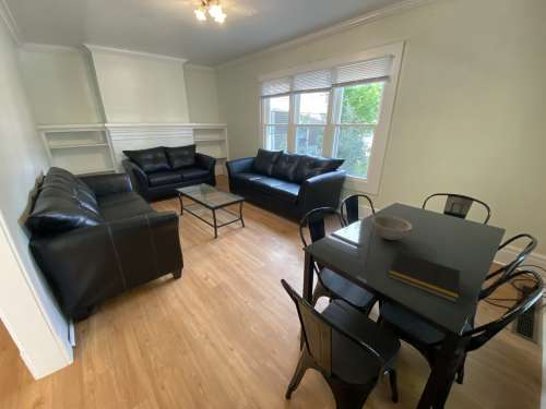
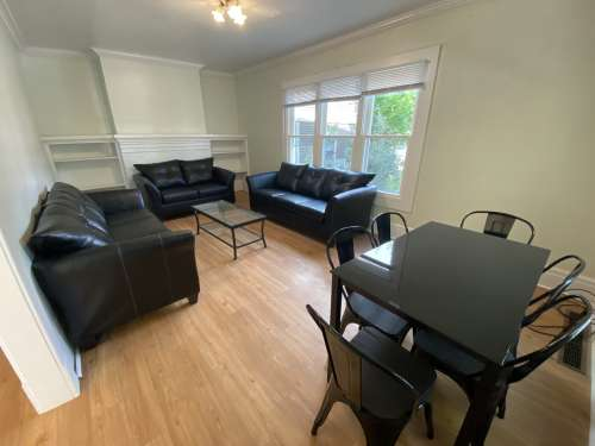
- notepad (423, 273)
- bowl (389, 229)
